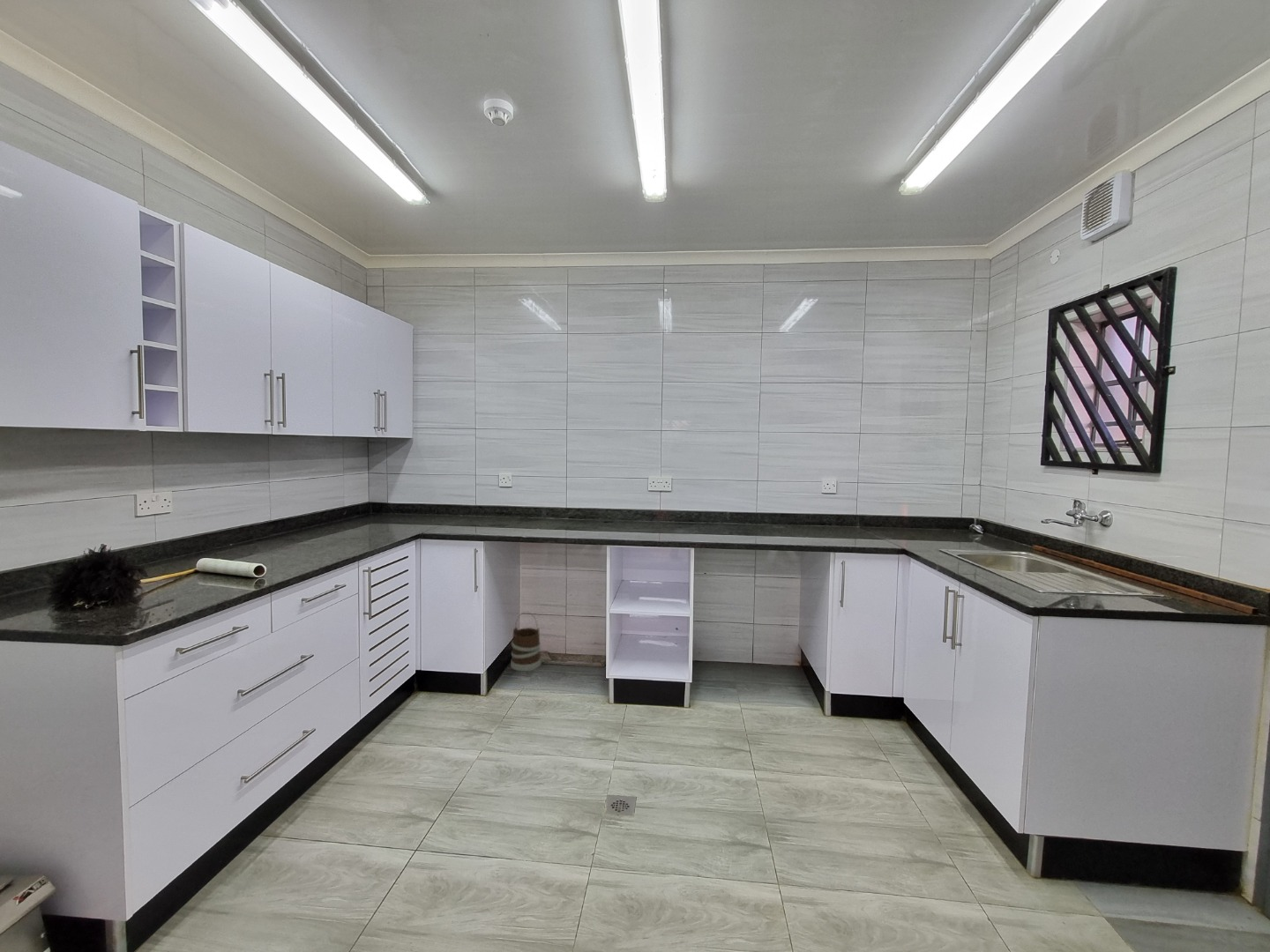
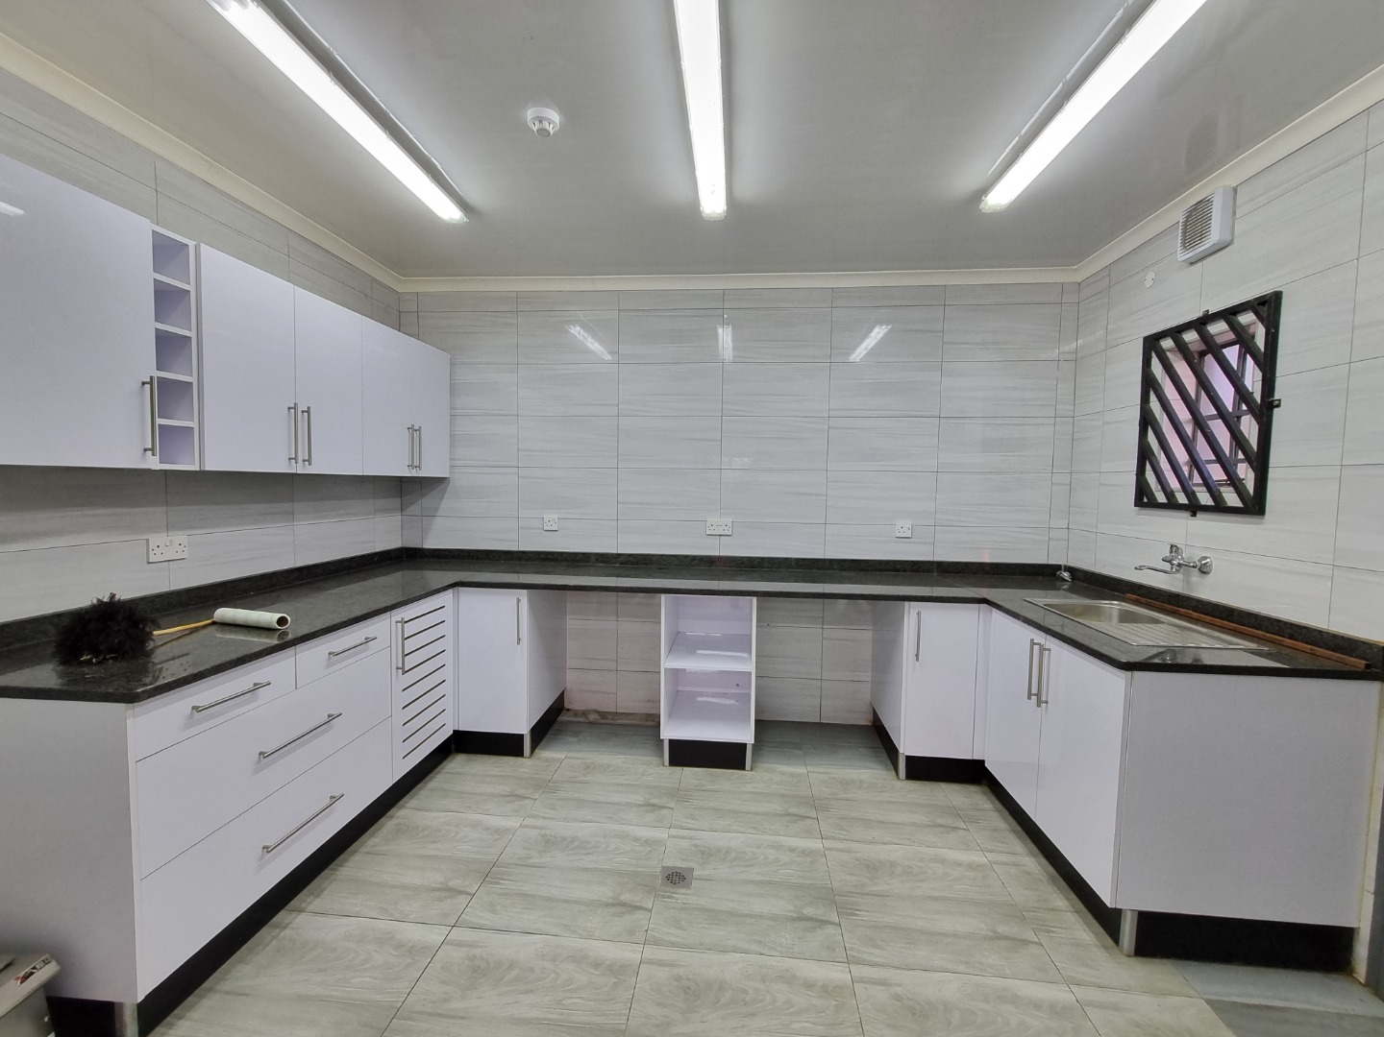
- wooden bucket (526, 637)
